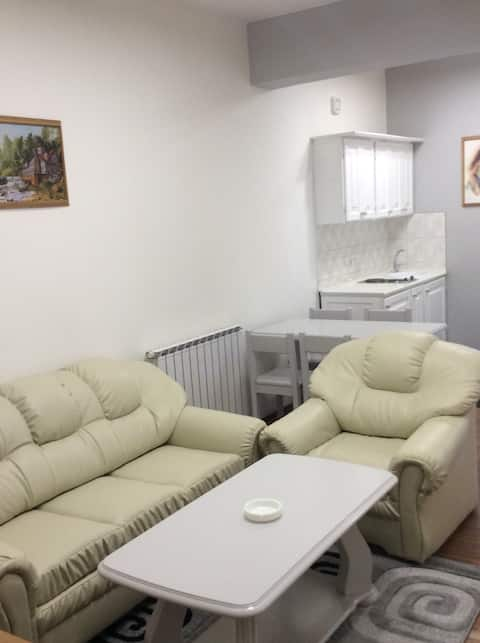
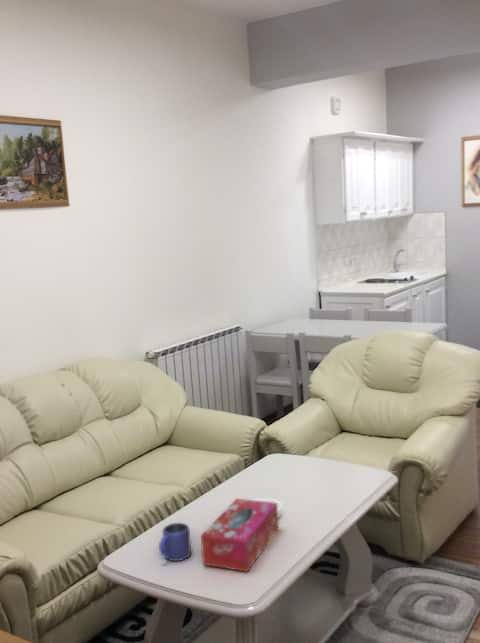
+ tissue box (241, 532)
+ mug (173, 543)
